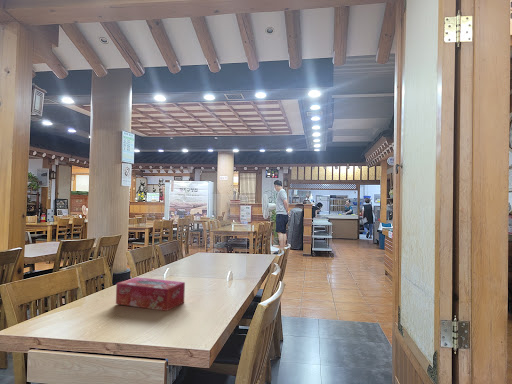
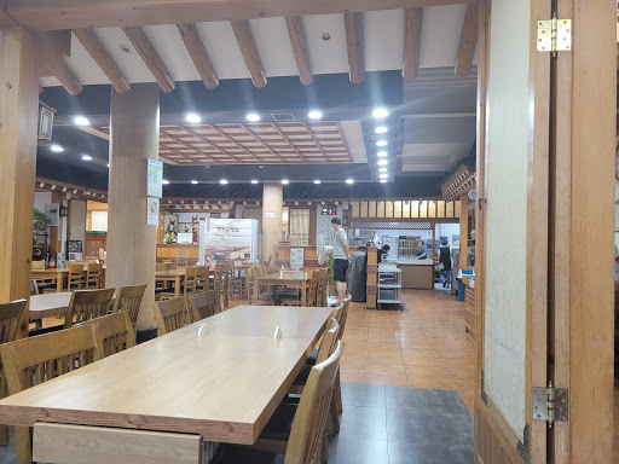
- tissue box (150, 292)
